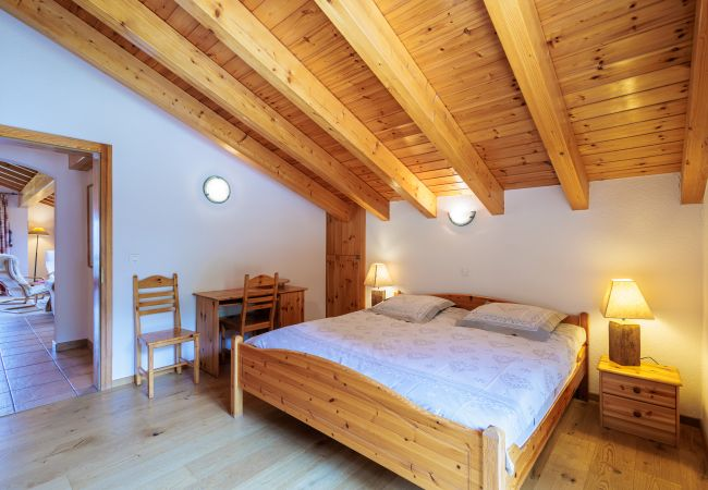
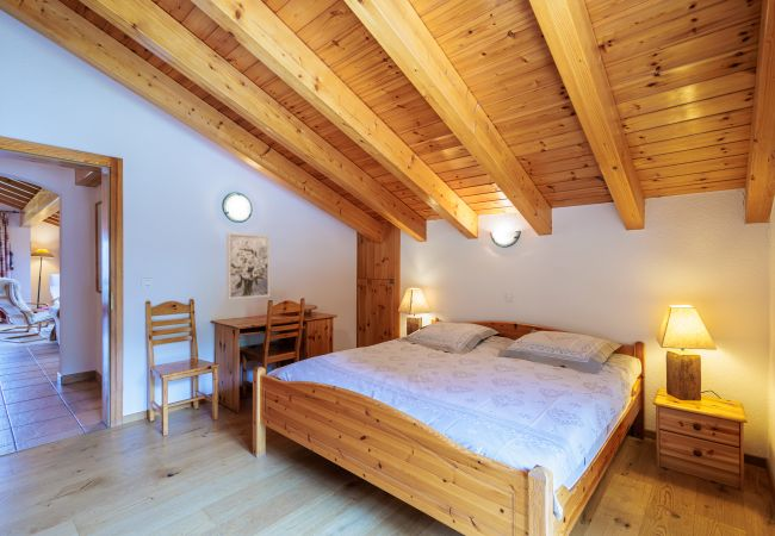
+ wall art (248, 266)
